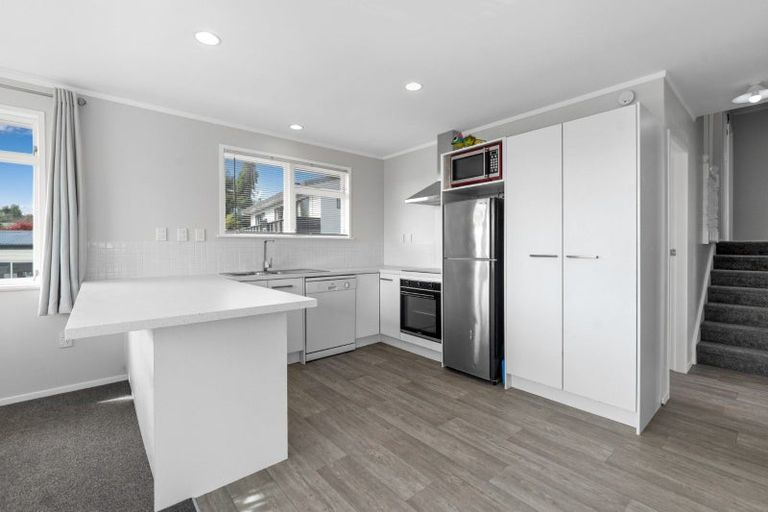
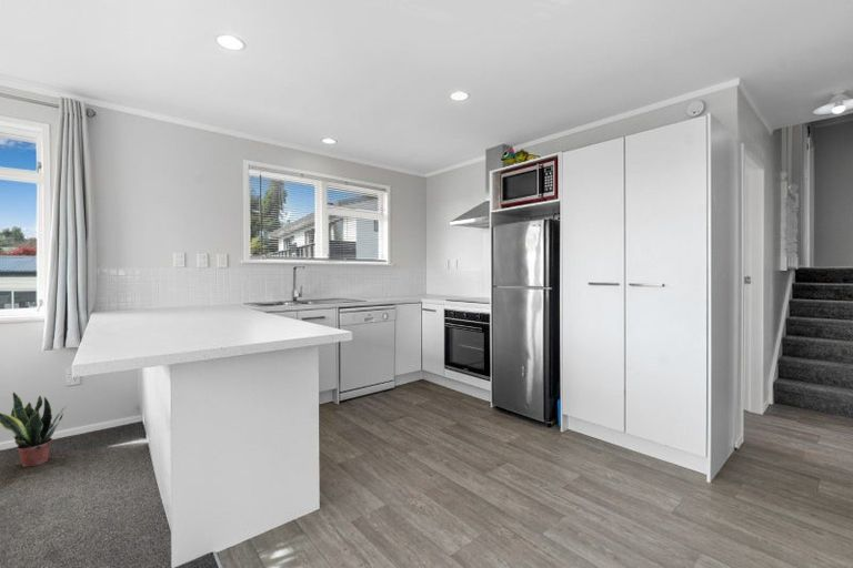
+ potted plant (33, 427)
